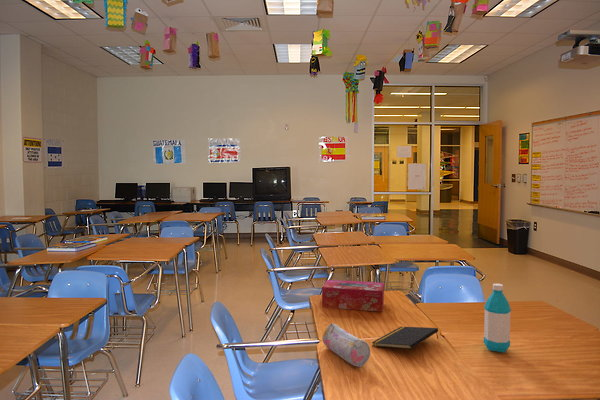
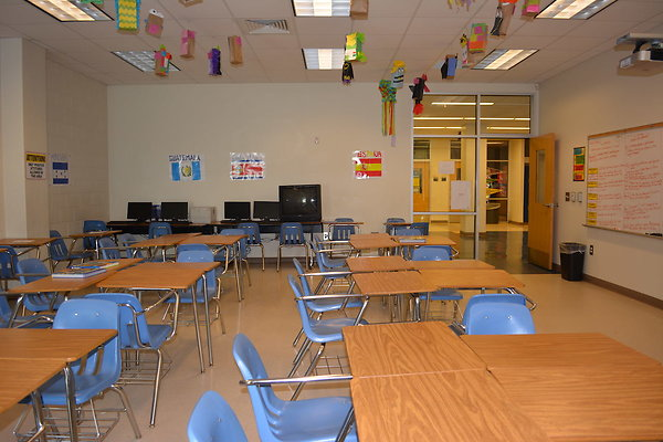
- notepad (405, 336)
- pencil case (345, 343)
- water bottle (497, 317)
- tissue box (353, 294)
